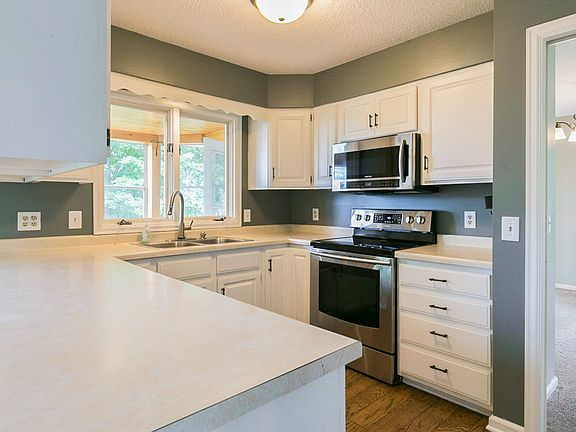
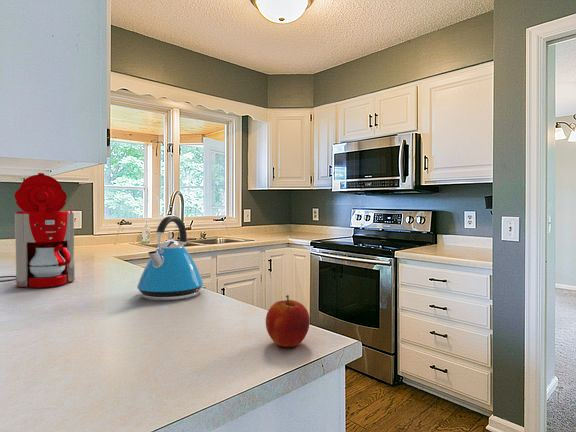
+ apple (287, 319)
+ coffee maker (30, 226)
+ kettle (172, 254)
